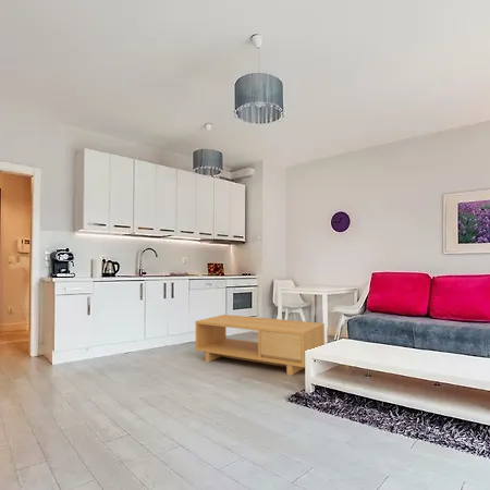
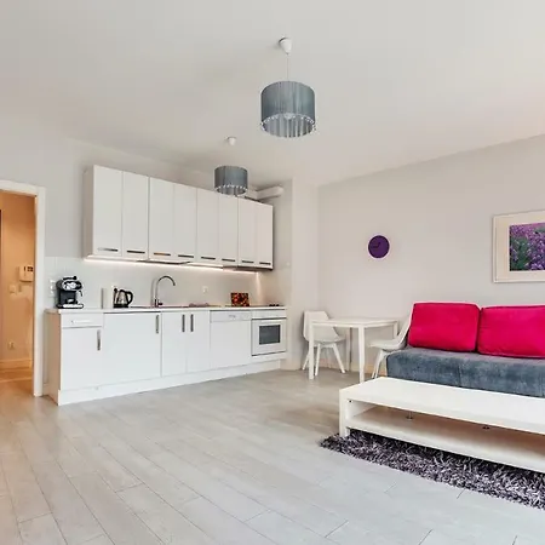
- coffee table (258, 342)
